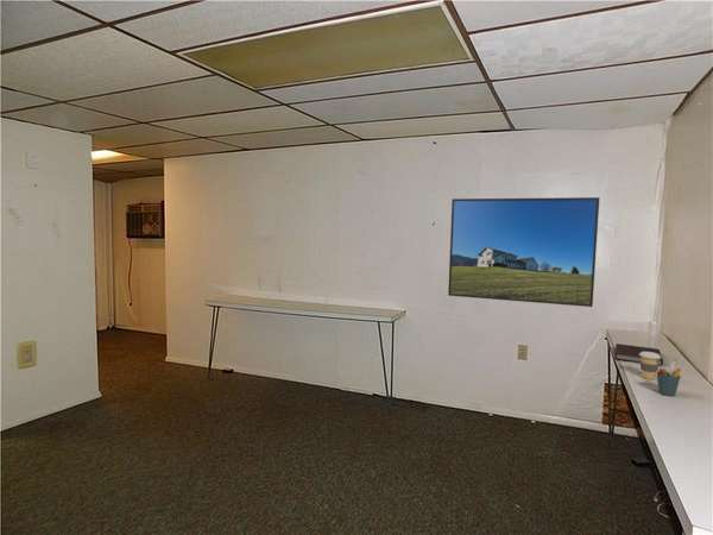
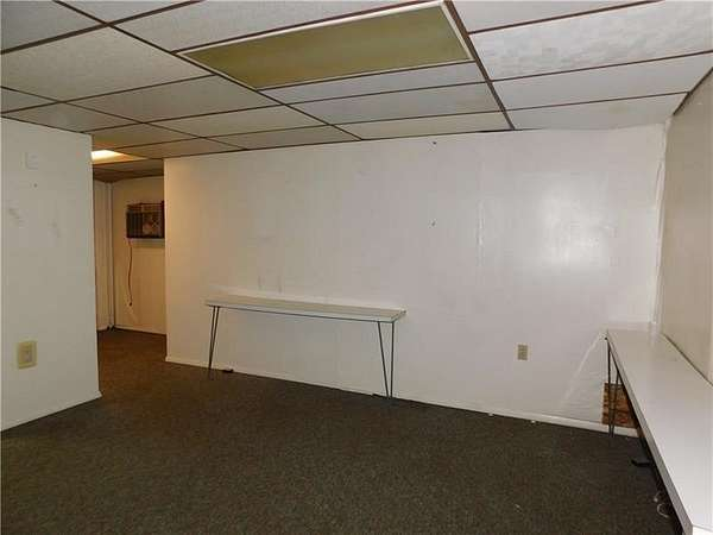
- coffee cup (649, 365)
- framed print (518, 250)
- pen holder (668, 378)
- notebook (637, 353)
